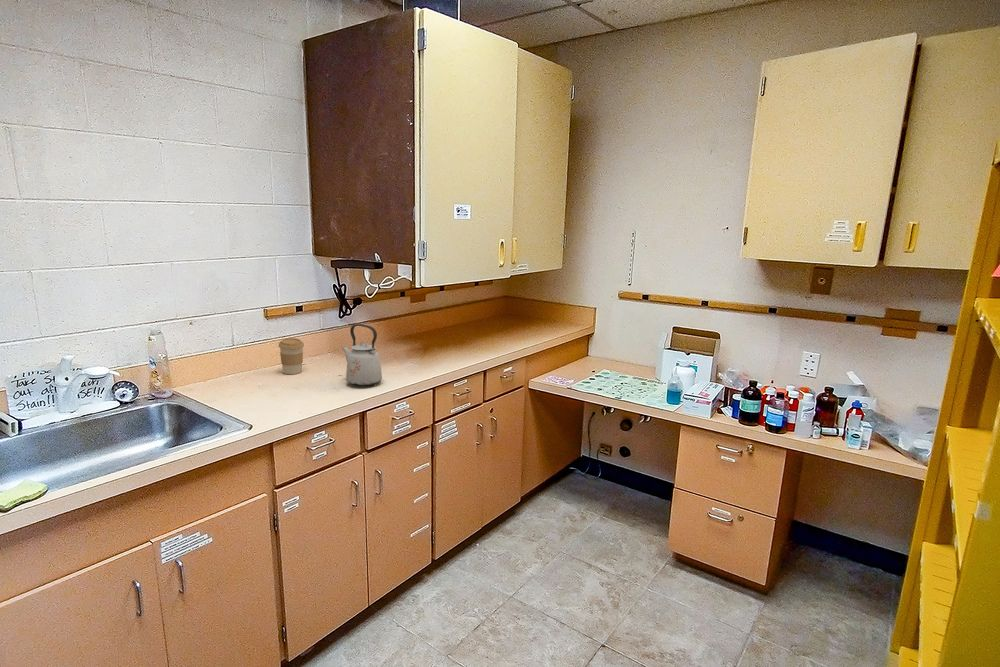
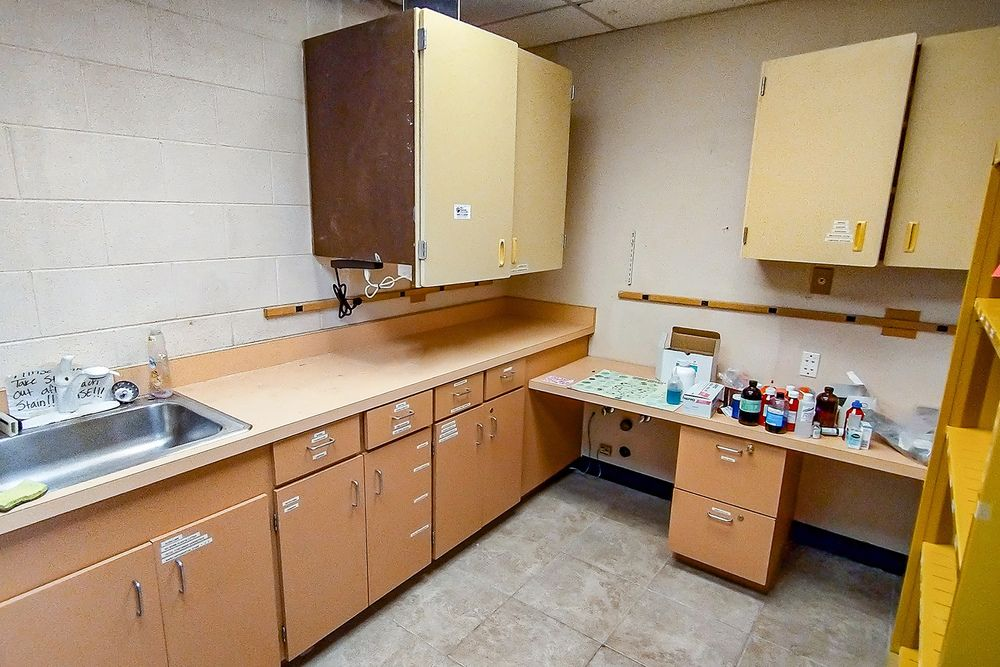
- coffee cup (291, 355)
- kettle (359, 353)
